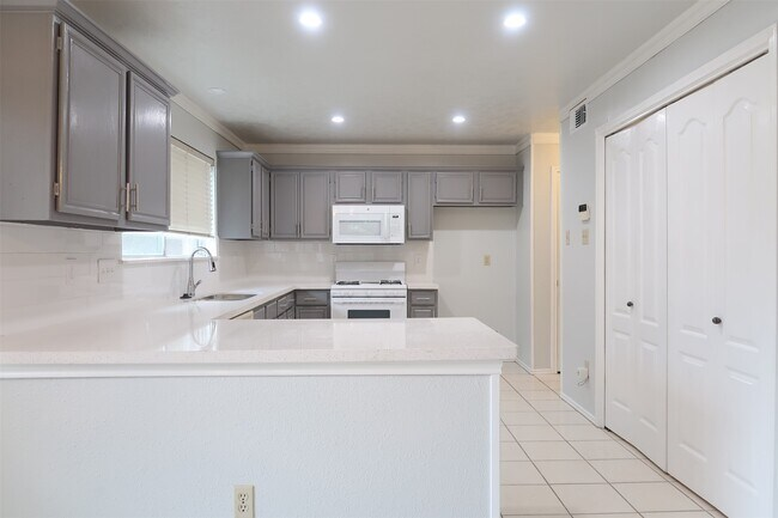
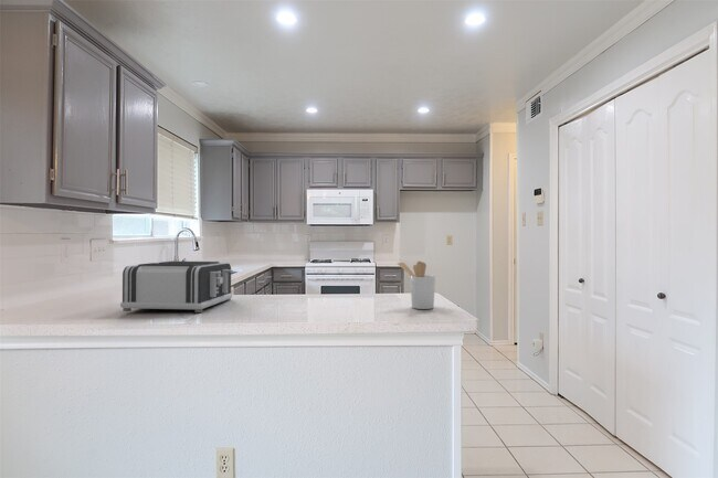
+ toaster (184, 284)
+ utensil holder (415, 284)
